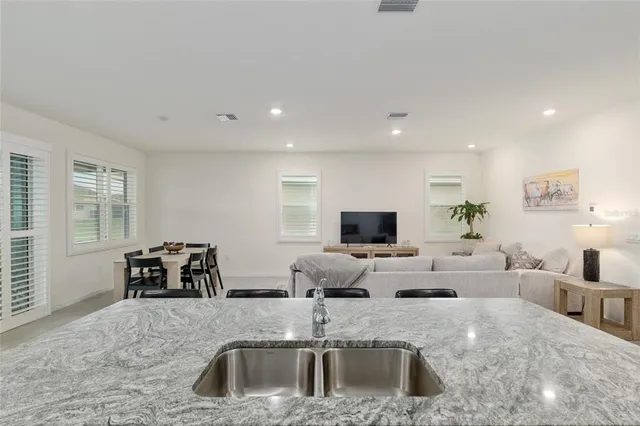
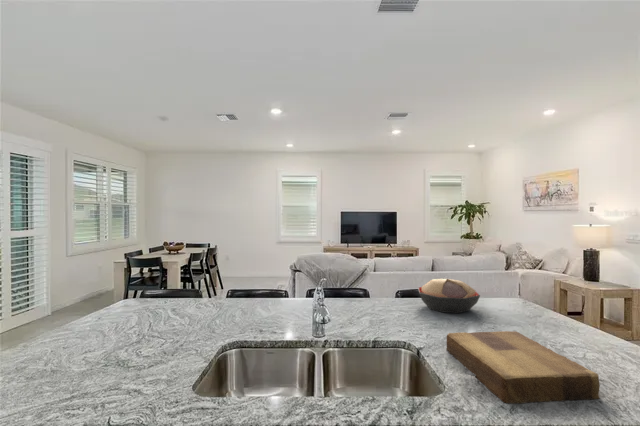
+ decorative bowl (447, 293)
+ cutting board (511, 360)
